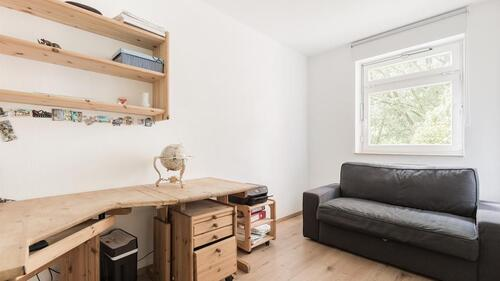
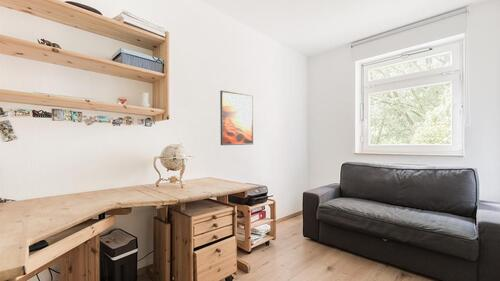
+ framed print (237, 119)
